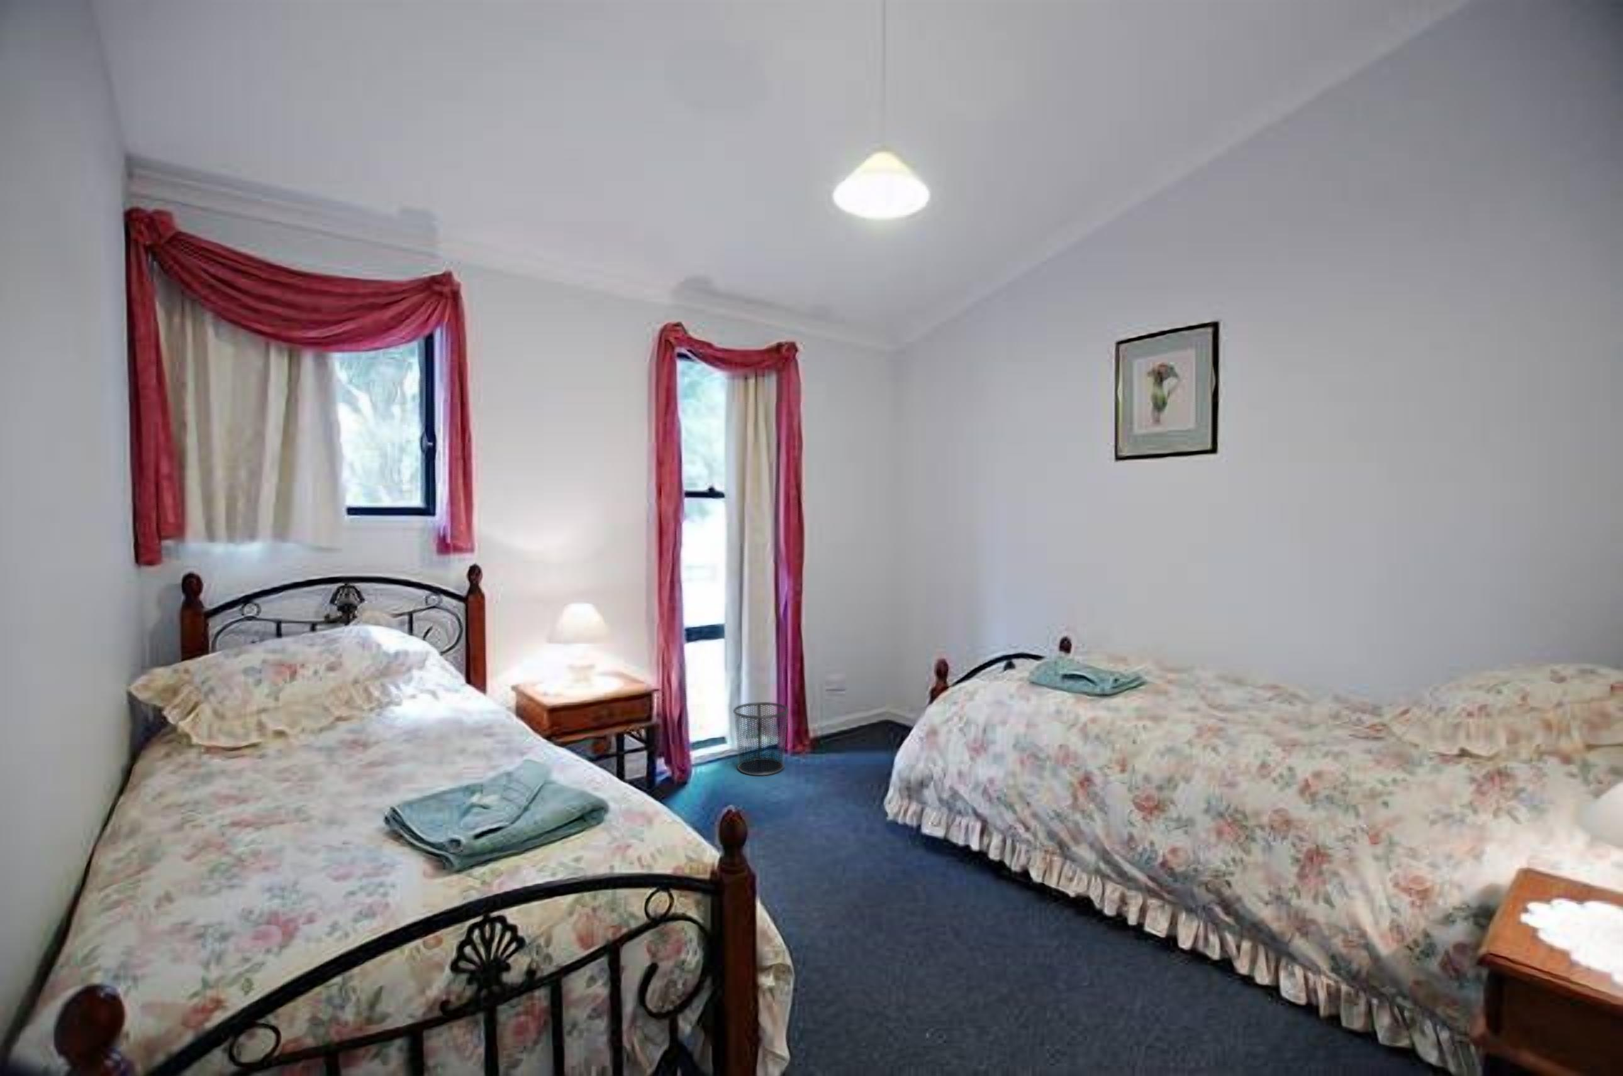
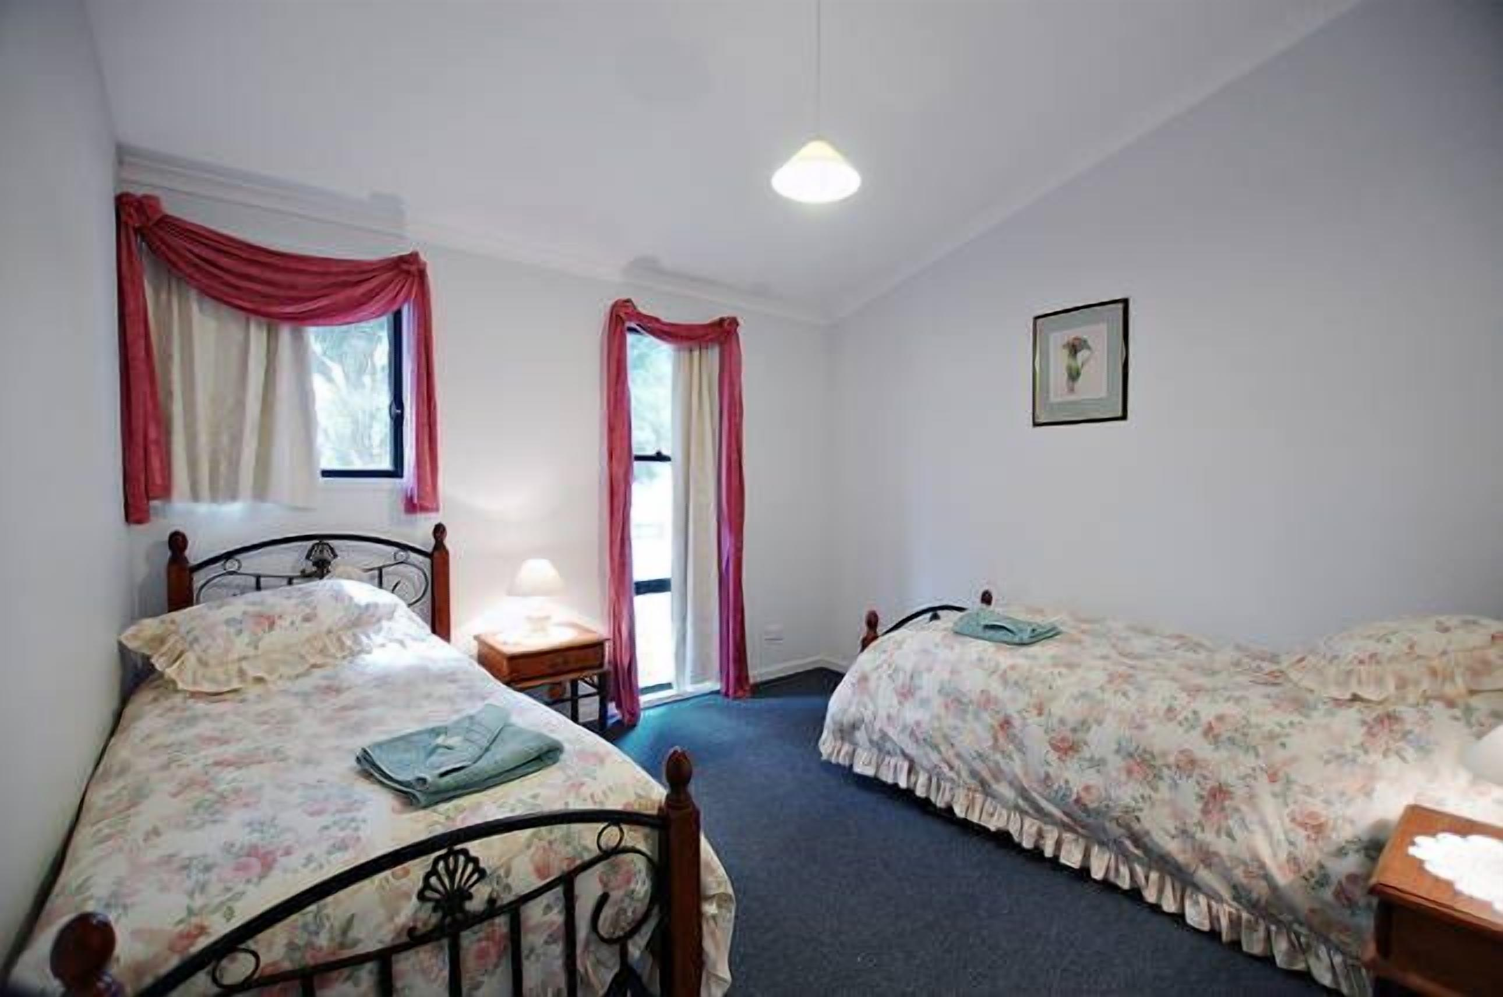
- waste bin (760, 737)
